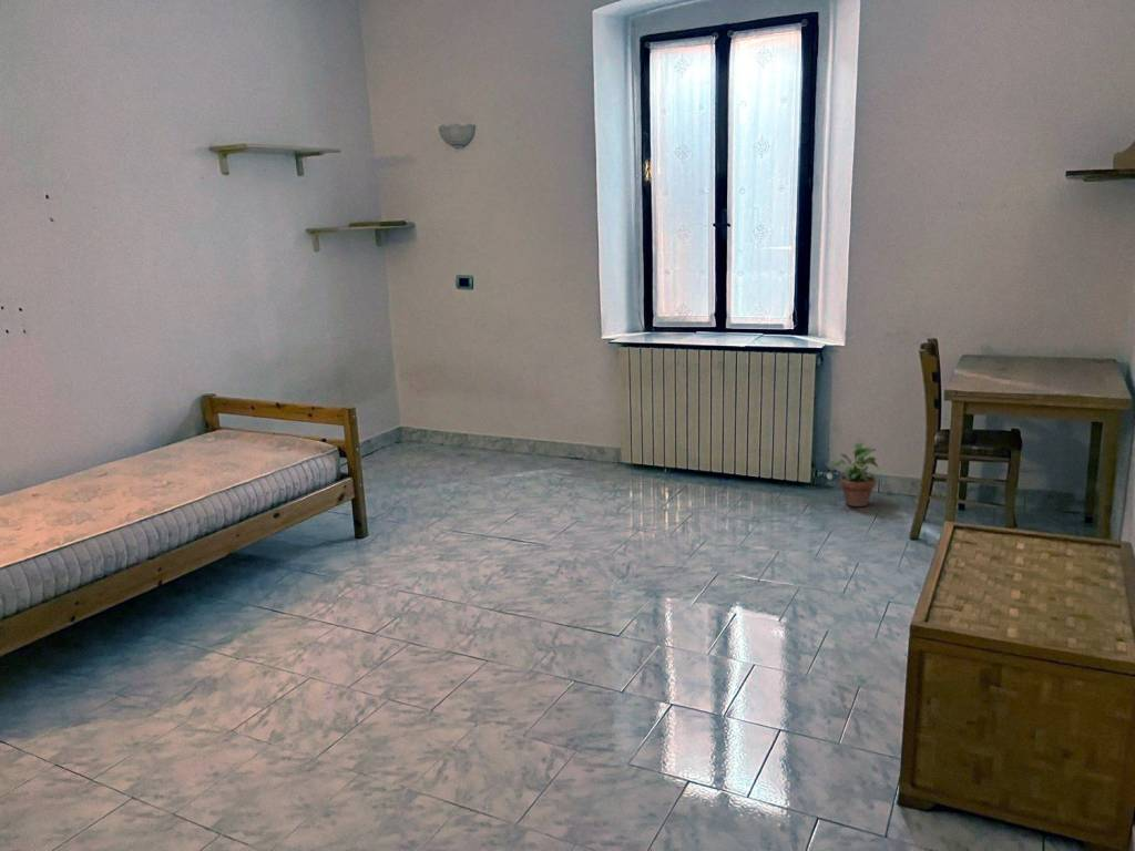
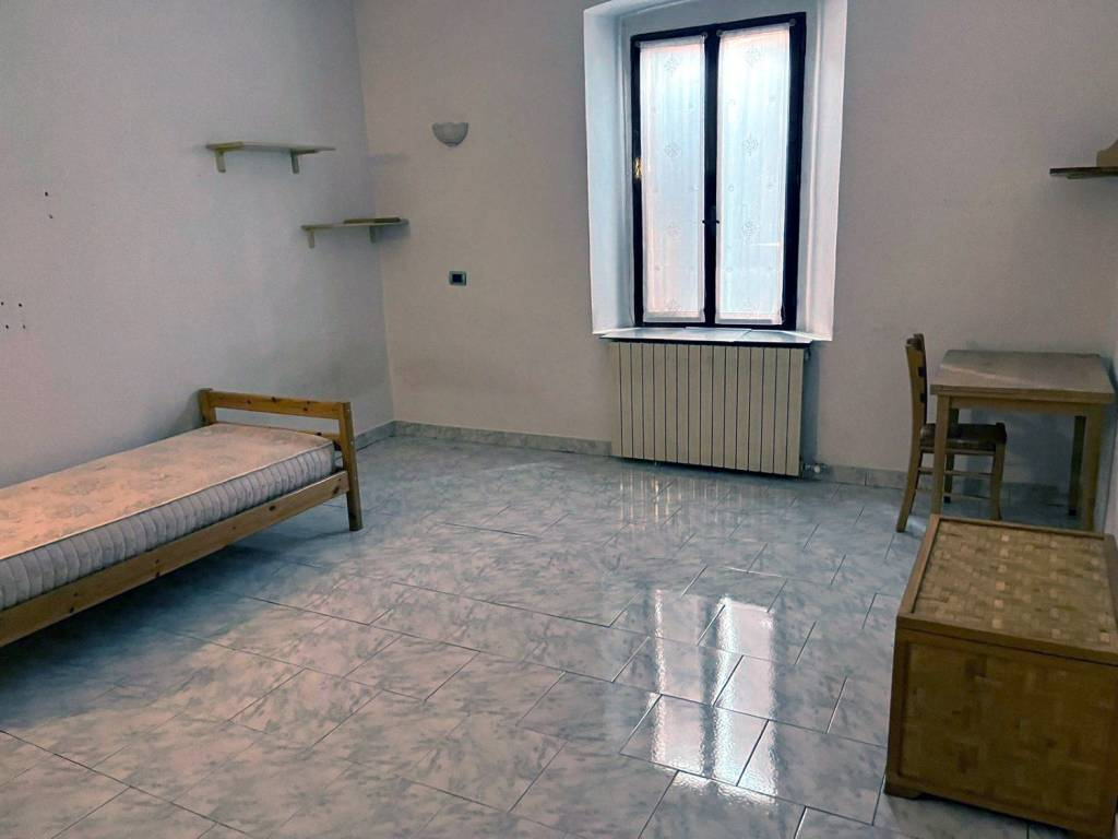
- potted plant (853, 472)
